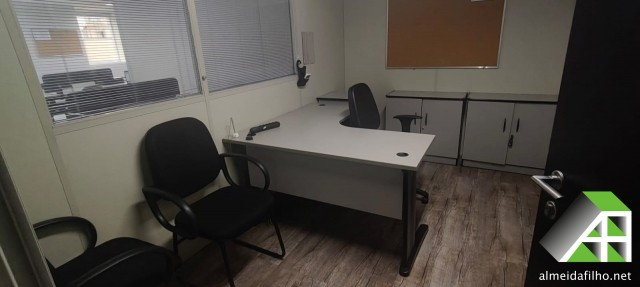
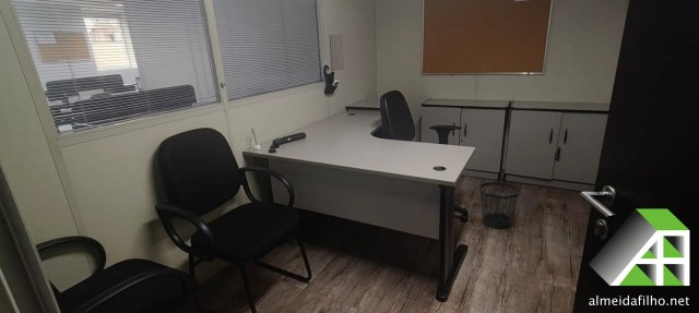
+ wastebasket (497, 205)
